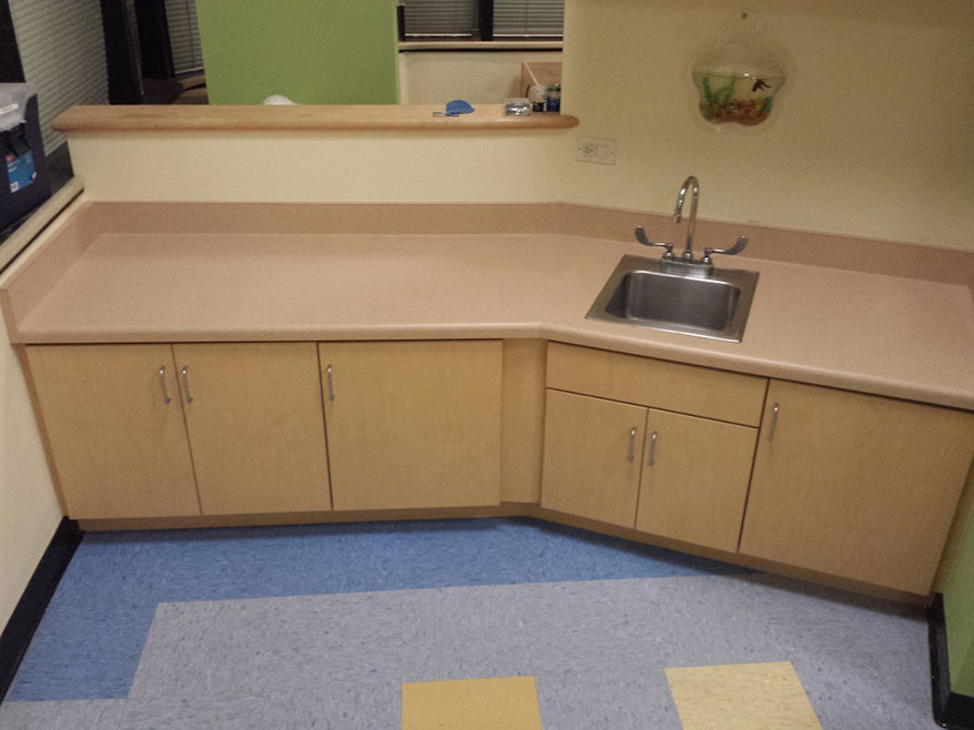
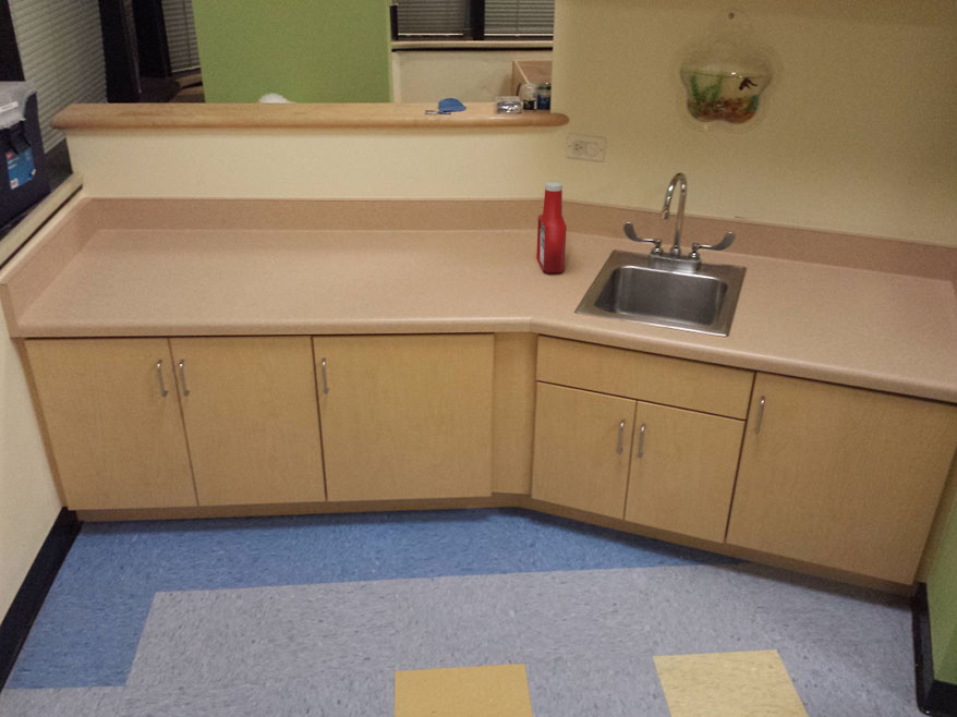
+ soap bottle (552, 224)
